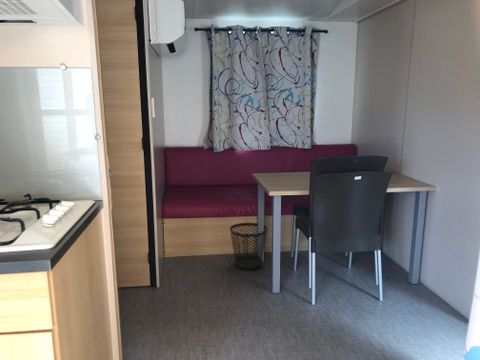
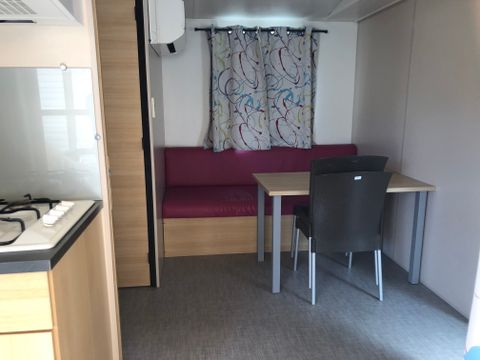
- wastebasket (248, 246)
